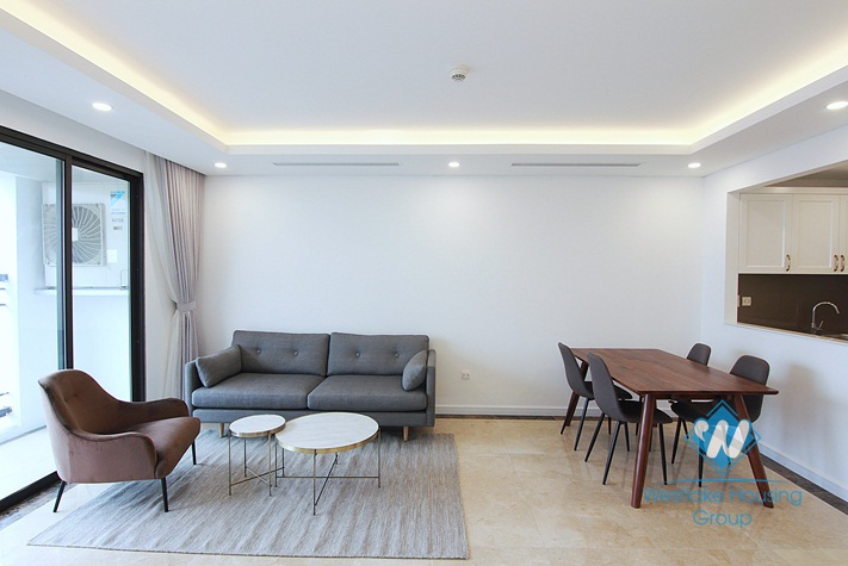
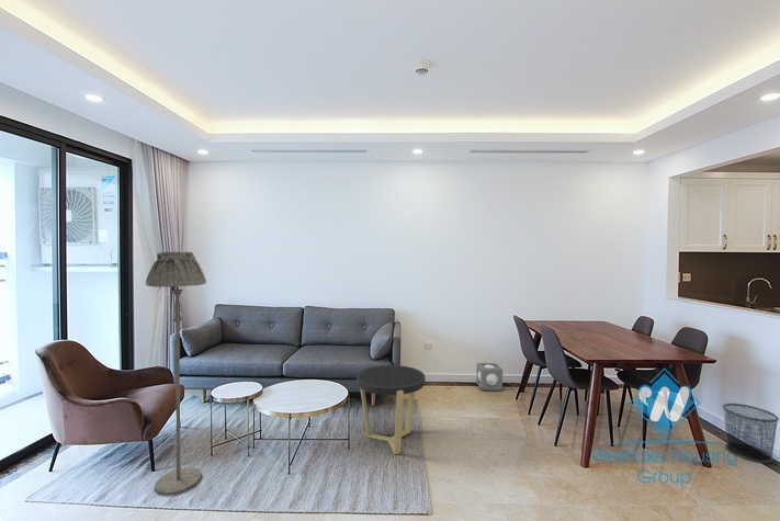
+ side table (396, 407)
+ waste bin (748, 432)
+ floor lamp (177, 366)
+ speaker (488, 375)
